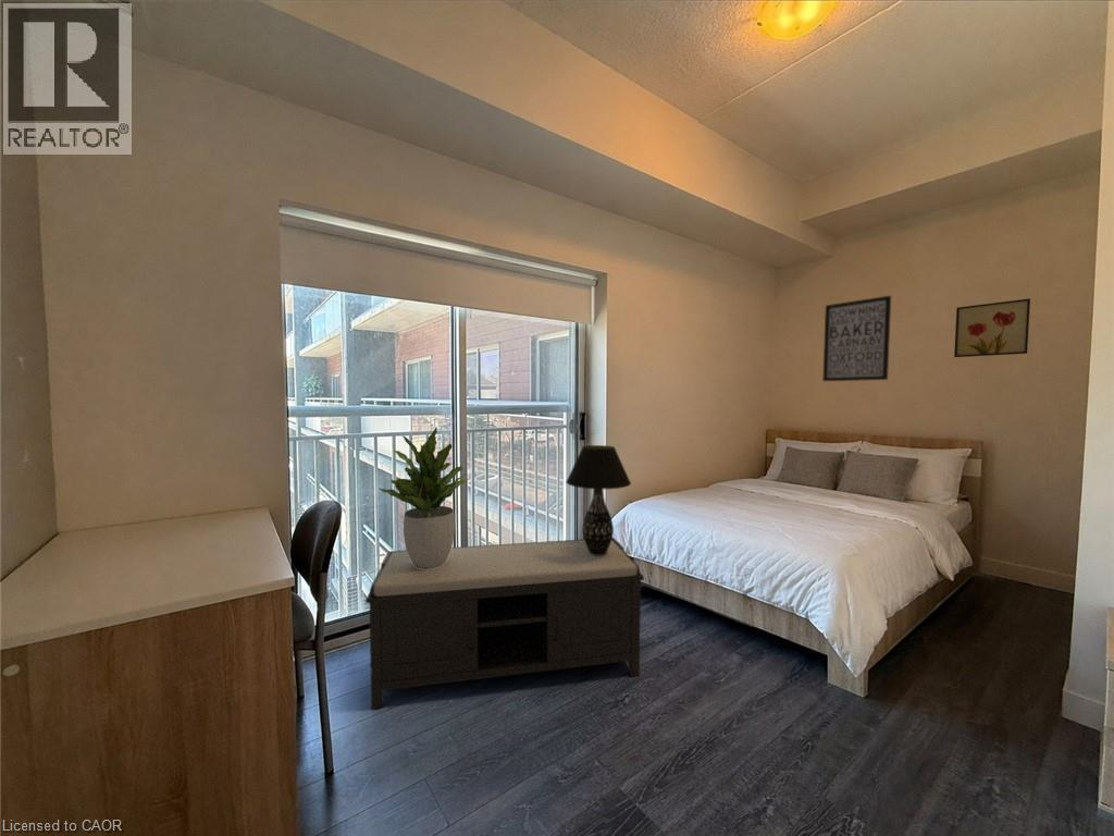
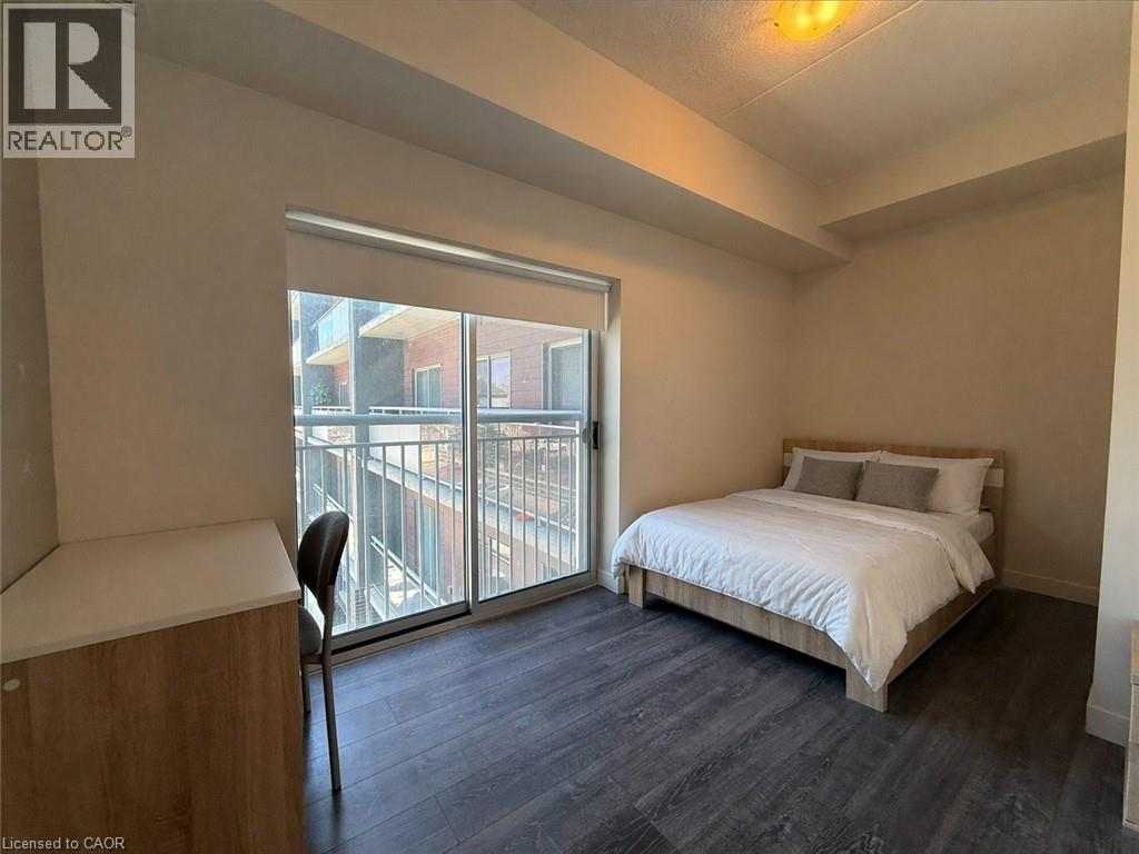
- wall art (990, 329)
- bench (509, 611)
- wall art (855, 341)
- table lamp (597, 500)
- potted plant (426, 495)
